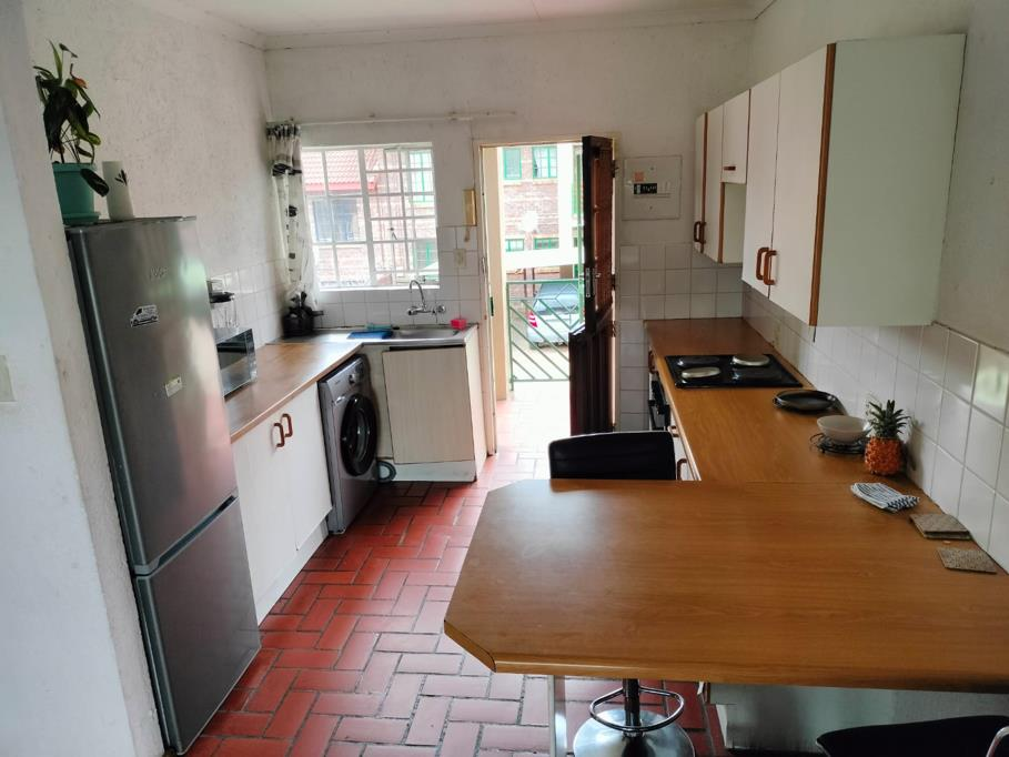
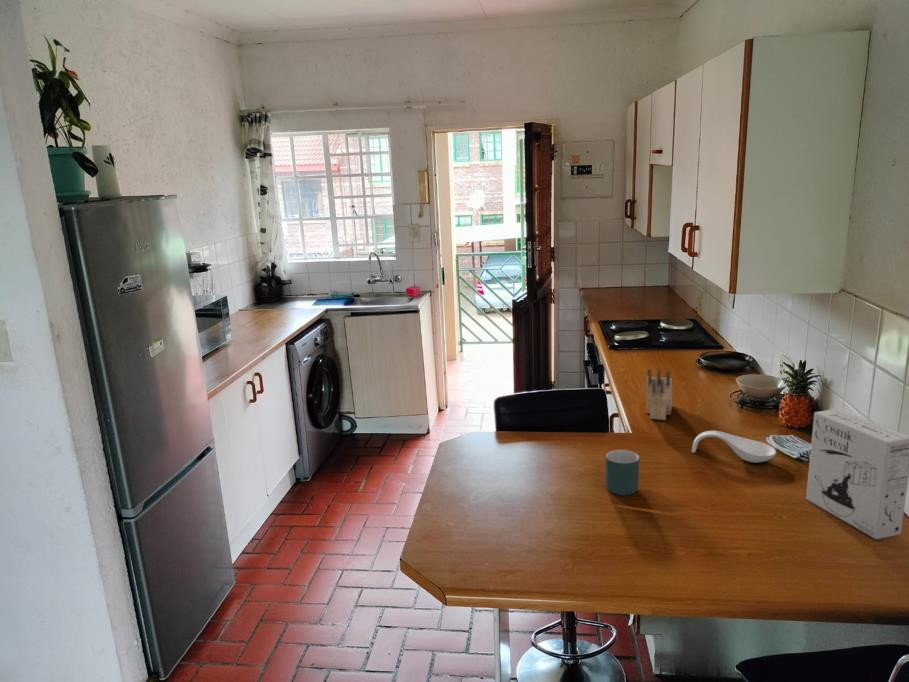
+ cereal box (855, 470)
+ spoon rest (733, 445)
+ knife block (659, 388)
+ mug (621, 470)
